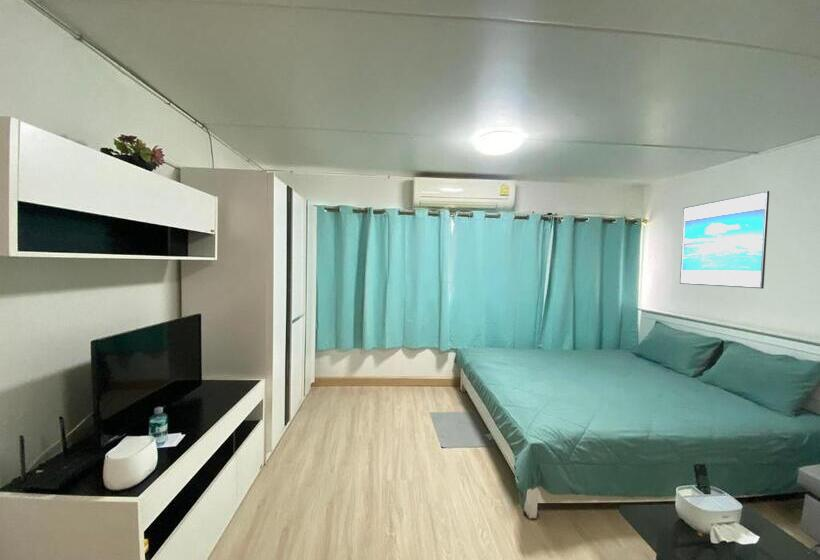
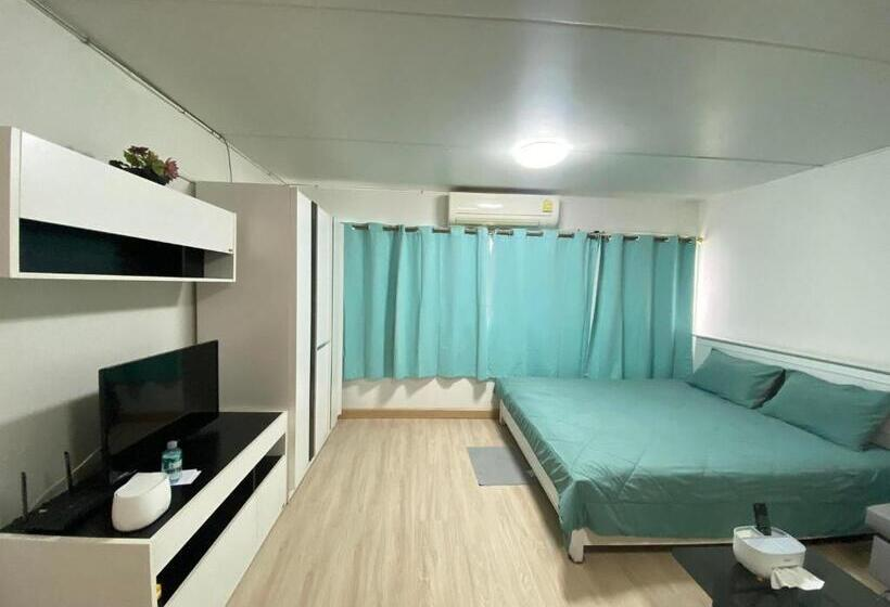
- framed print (718, 243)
